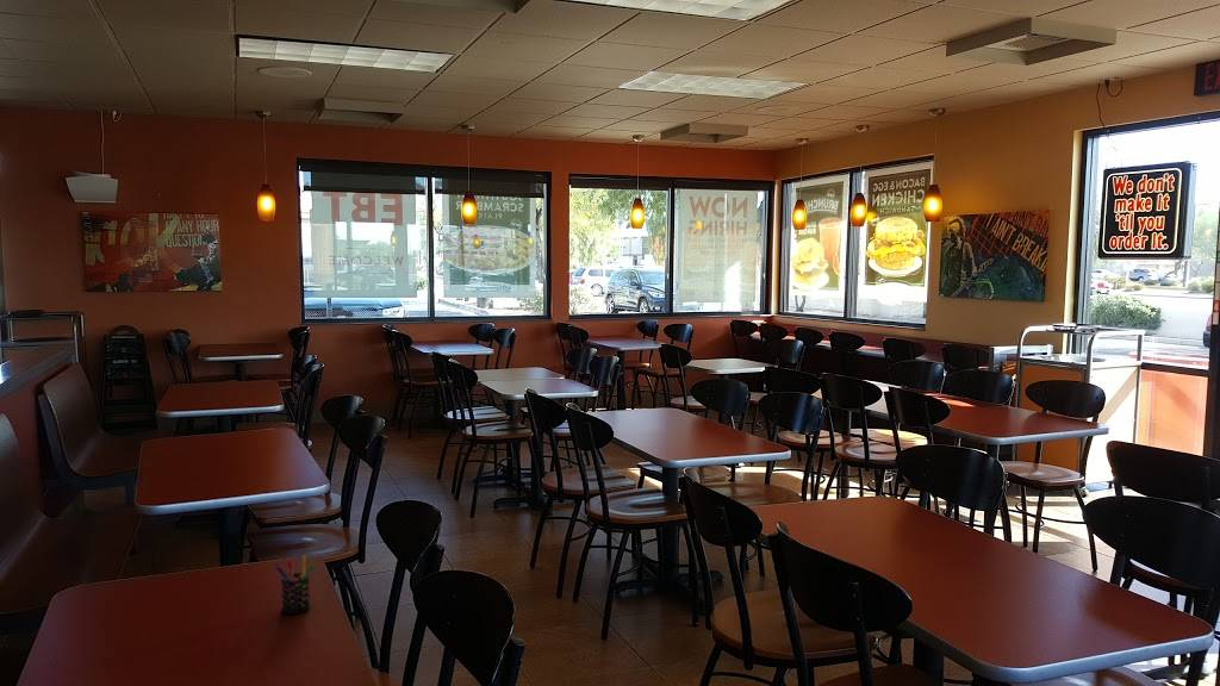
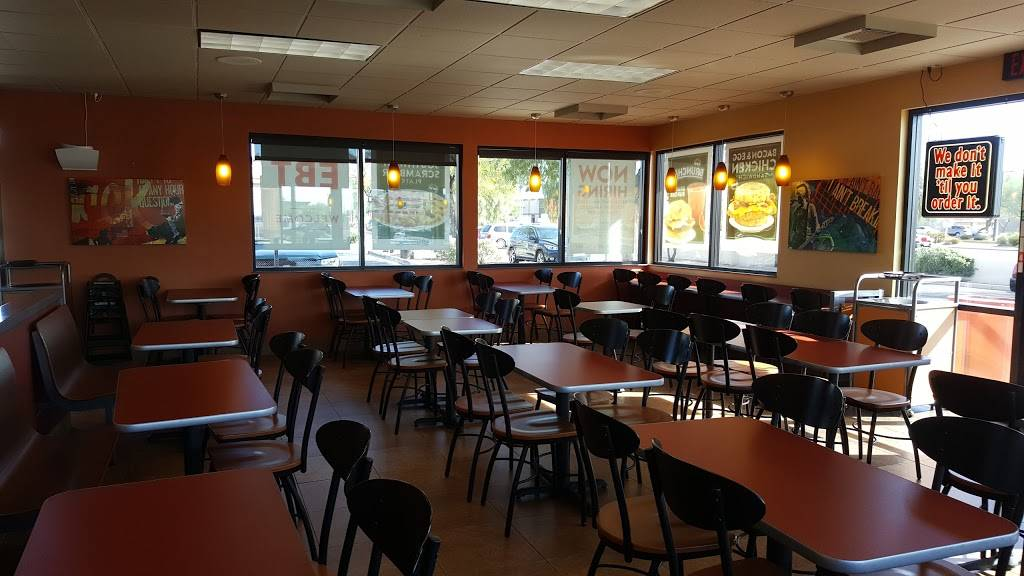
- pen holder (297, 582)
